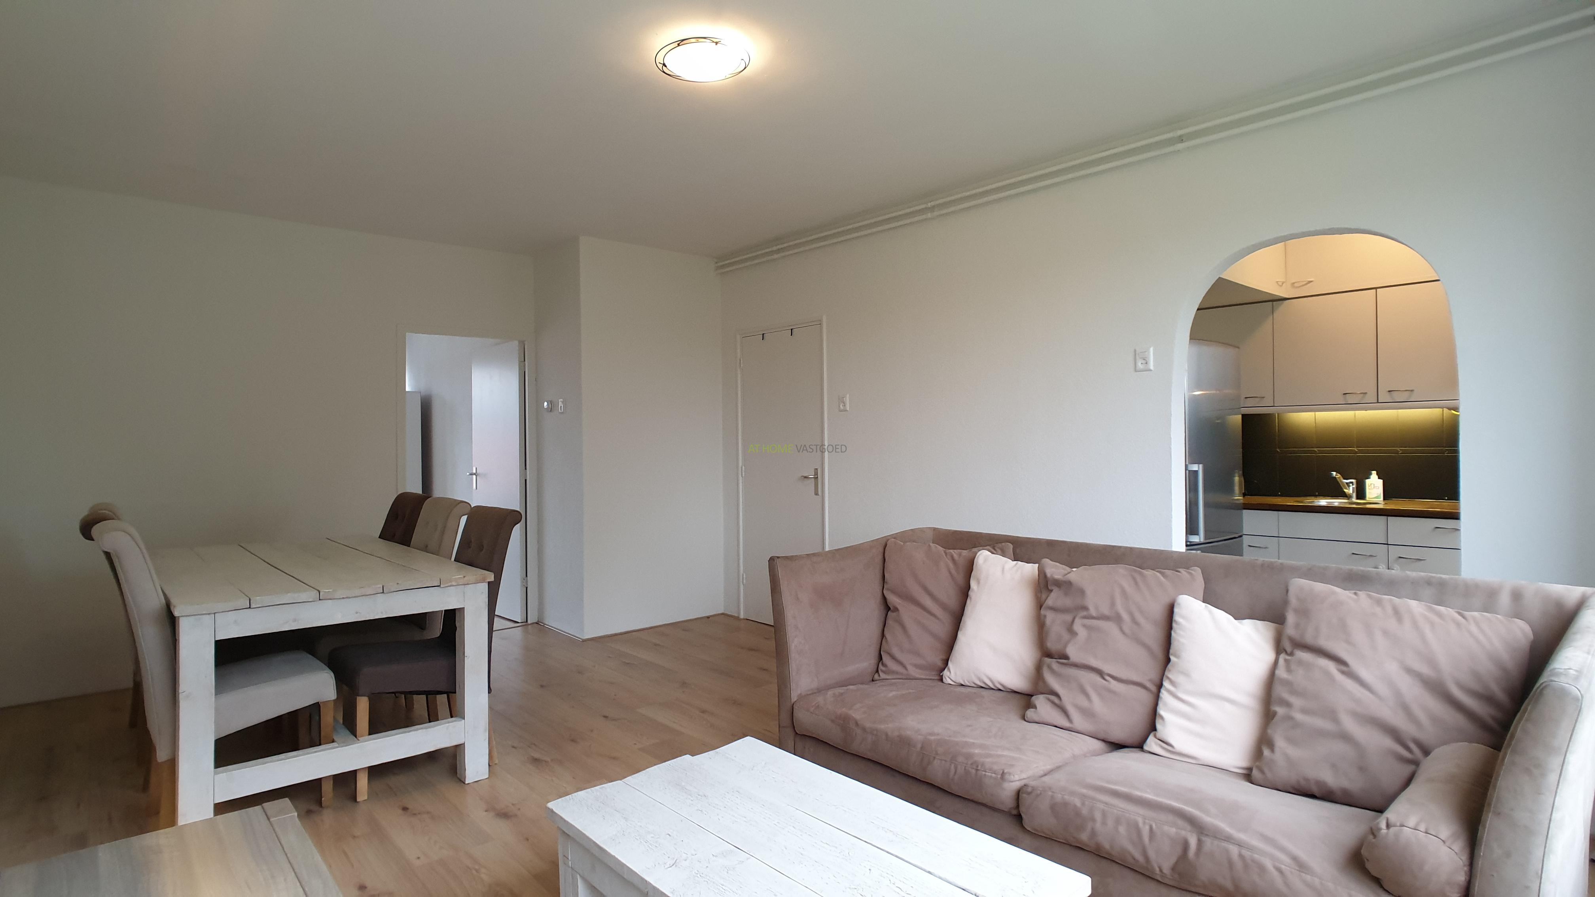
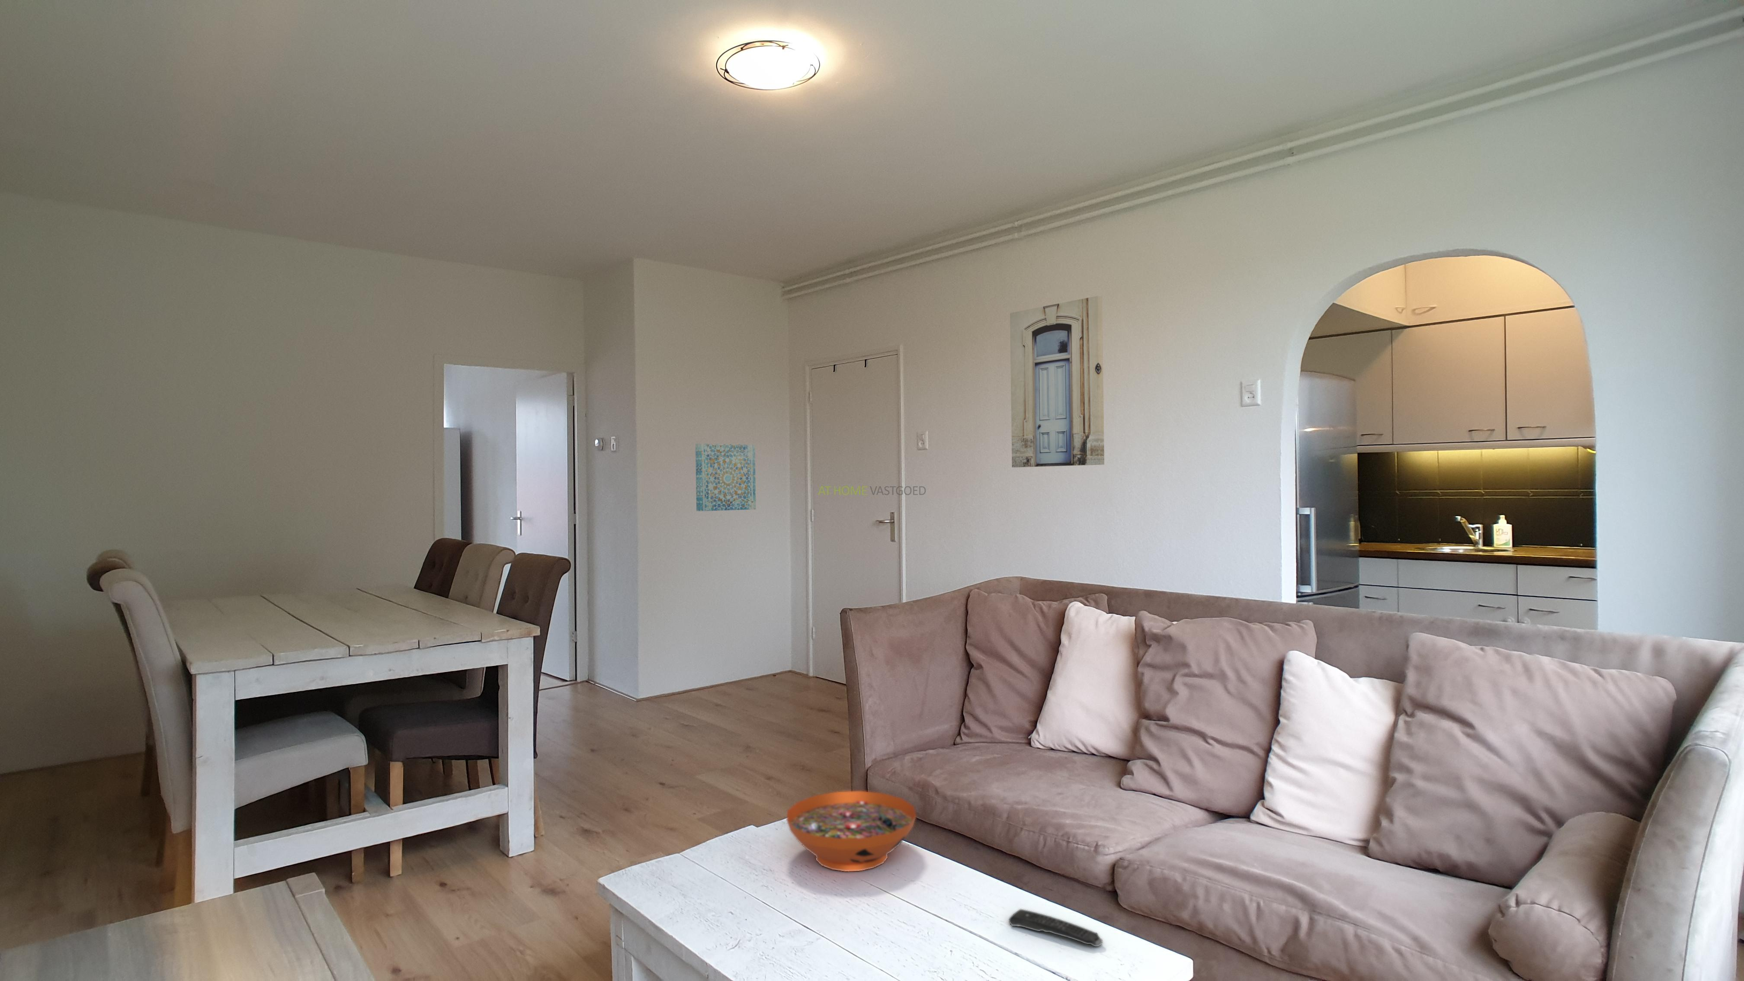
+ decorative bowl (852, 834)
+ wall art (726, 477)
+ remote control (1056, 927)
+ wall art (1055, 386)
